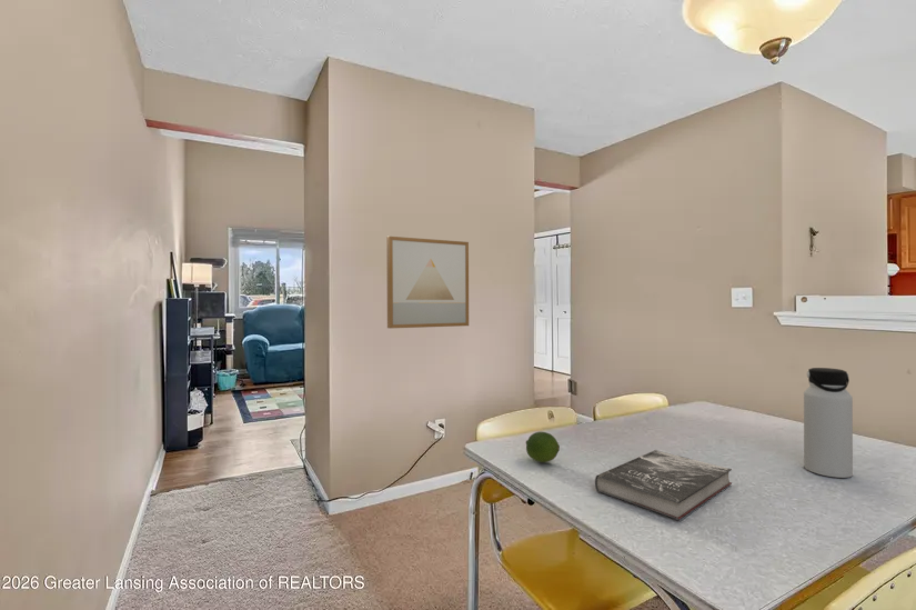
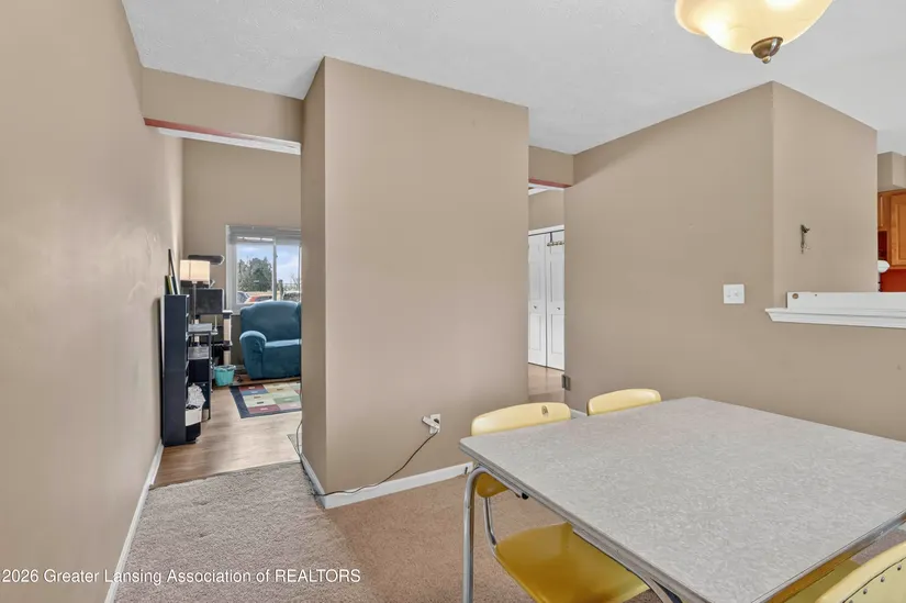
- water bottle (827, 420)
- book (664, 479)
- fruit (542, 447)
- wall art (429, 282)
